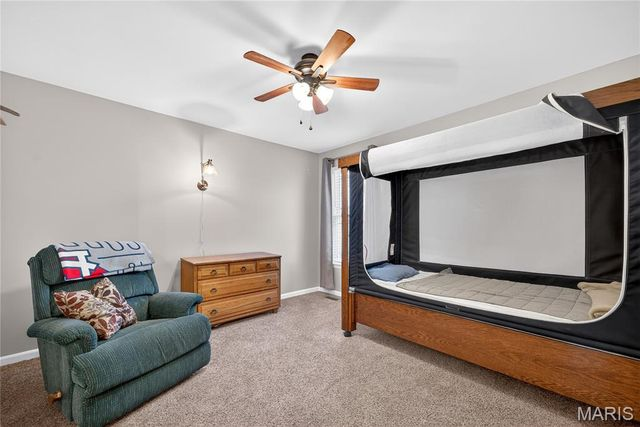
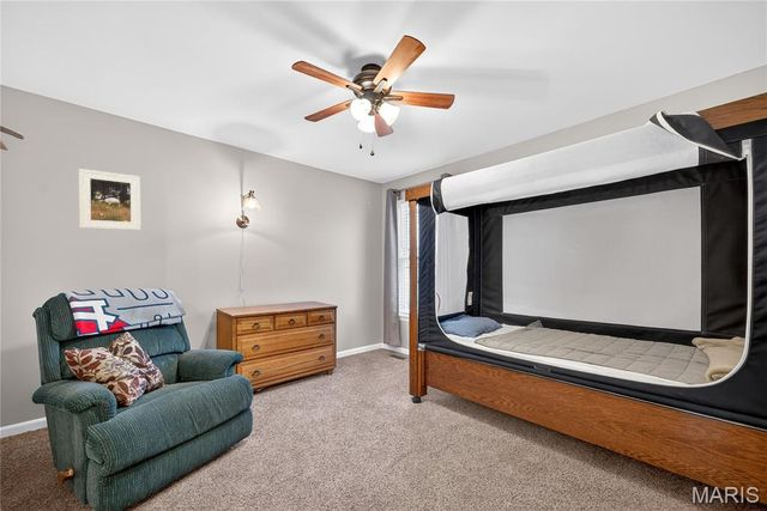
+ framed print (110, 200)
